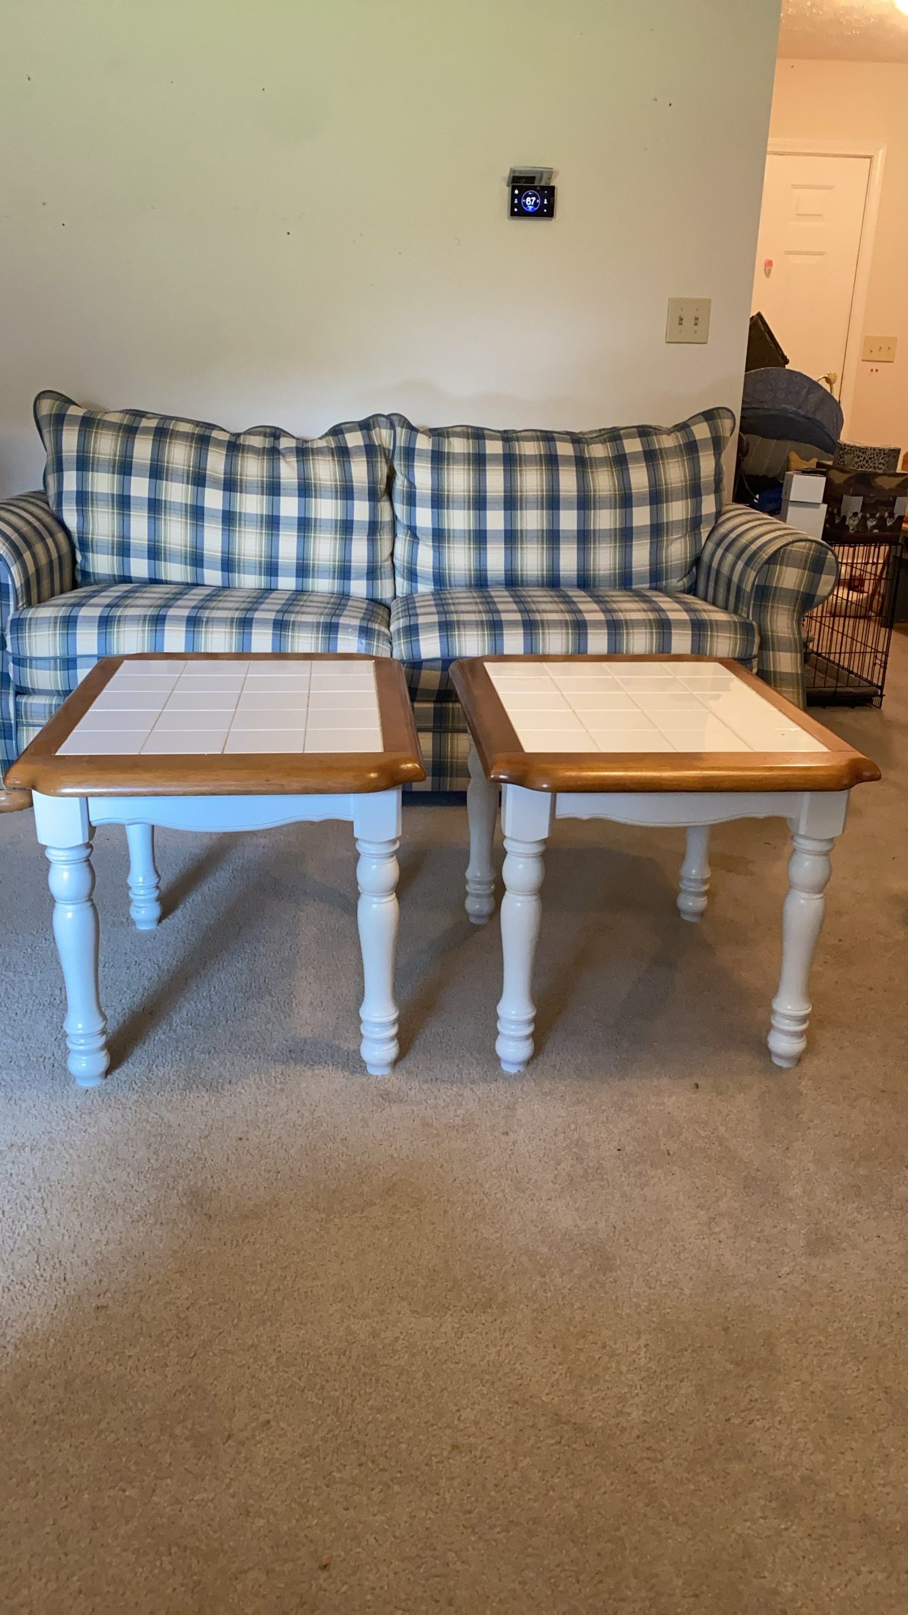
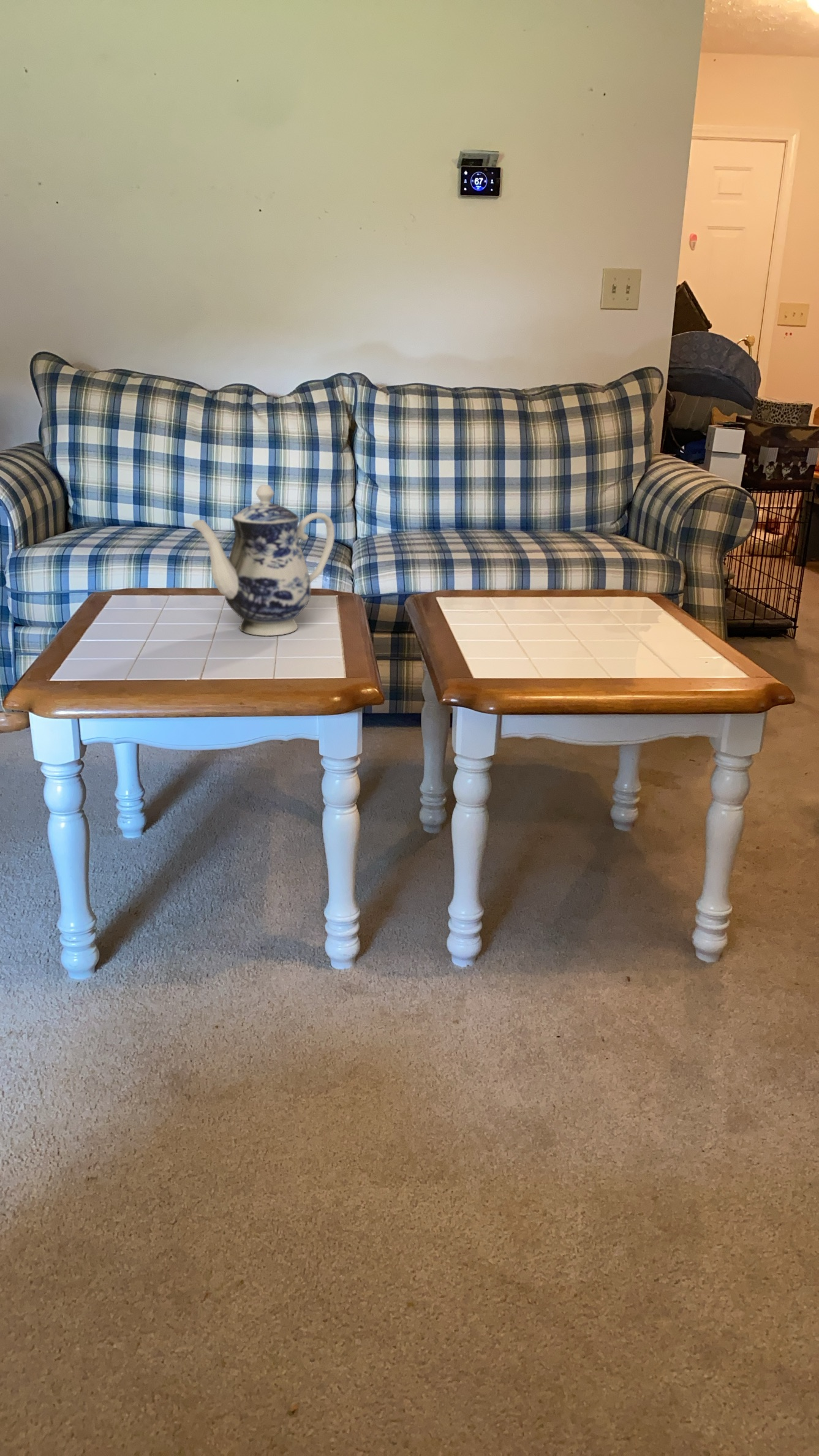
+ teapot (266, 558)
